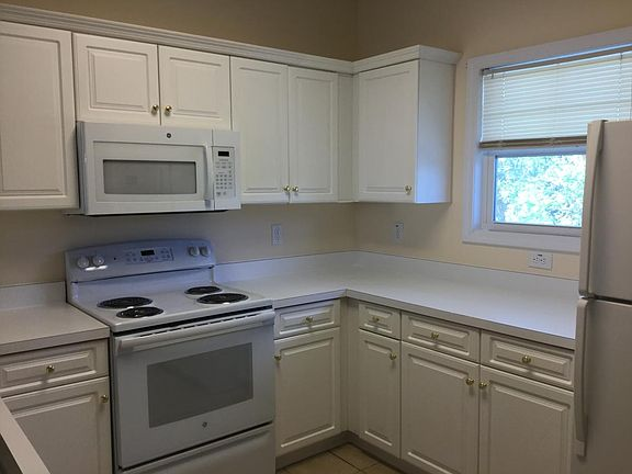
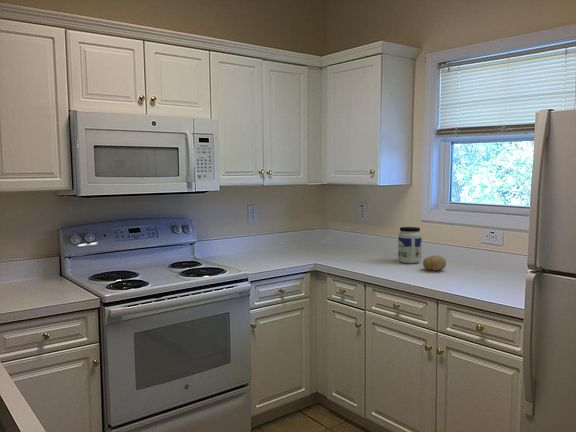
+ jar (409, 245)
+ fruit (434, 262)
